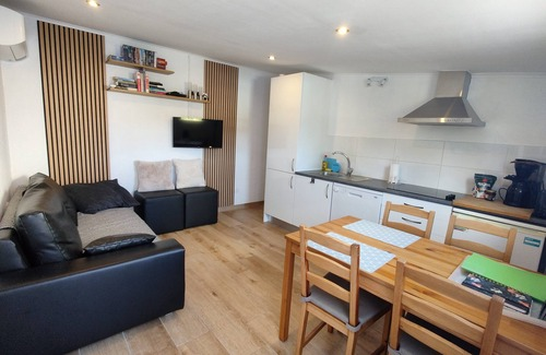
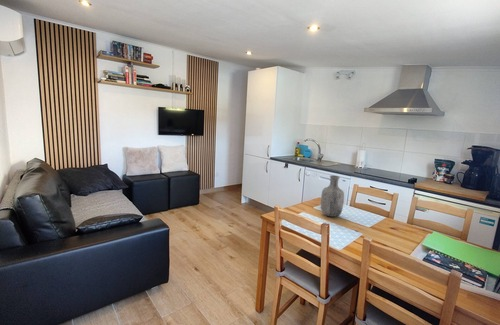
+ vase (332, 196)
